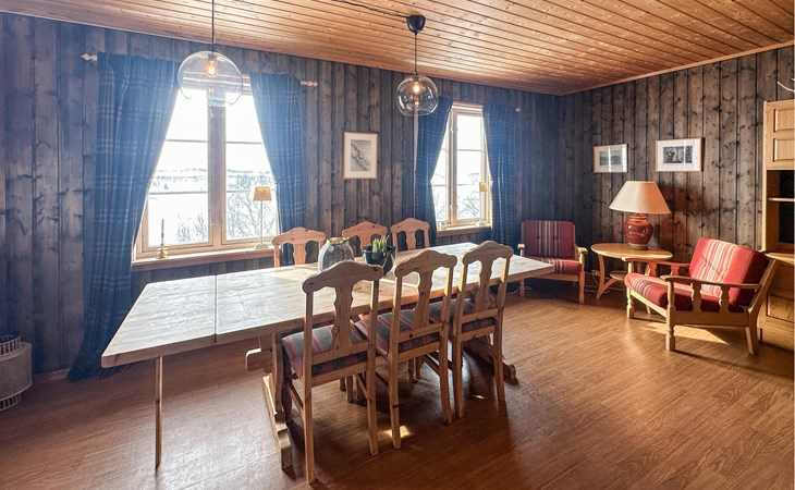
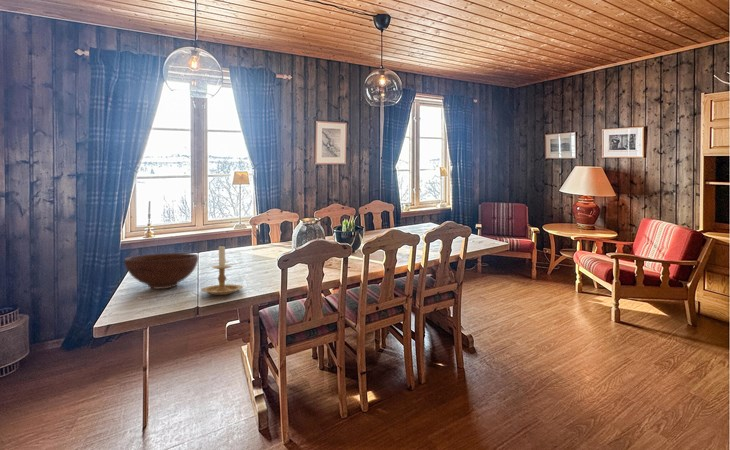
+ fruit bowl (163, 271)
+ candle holder (222, 268)
